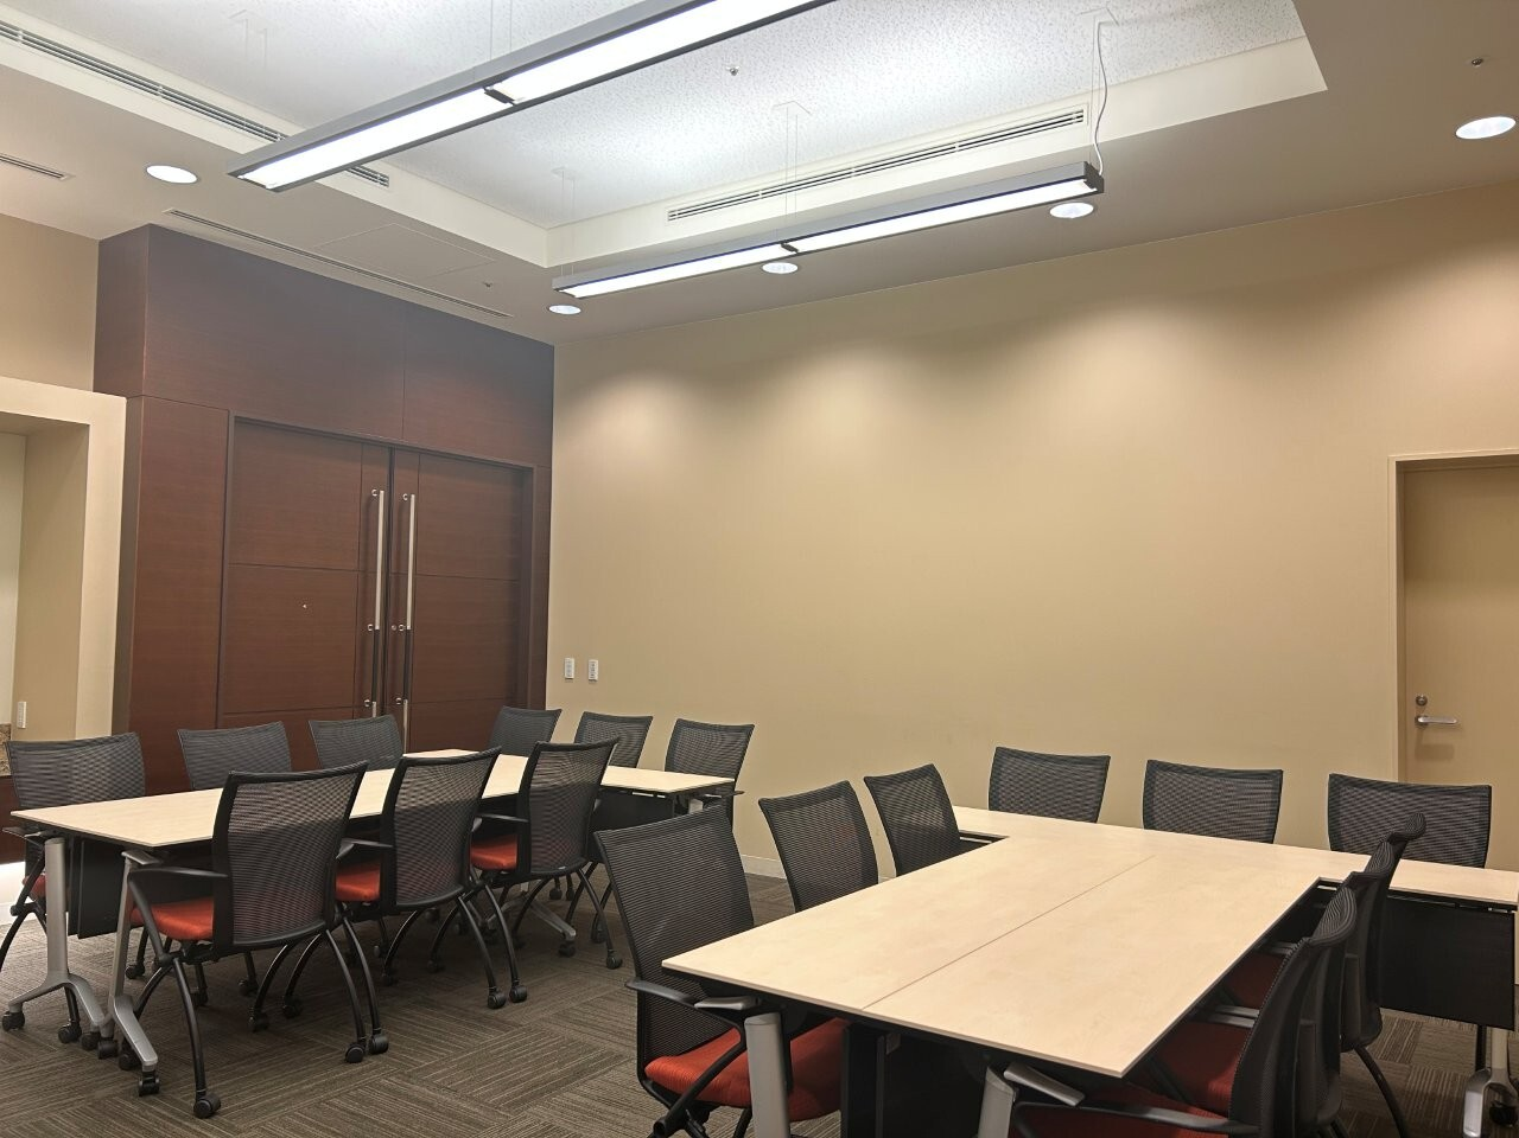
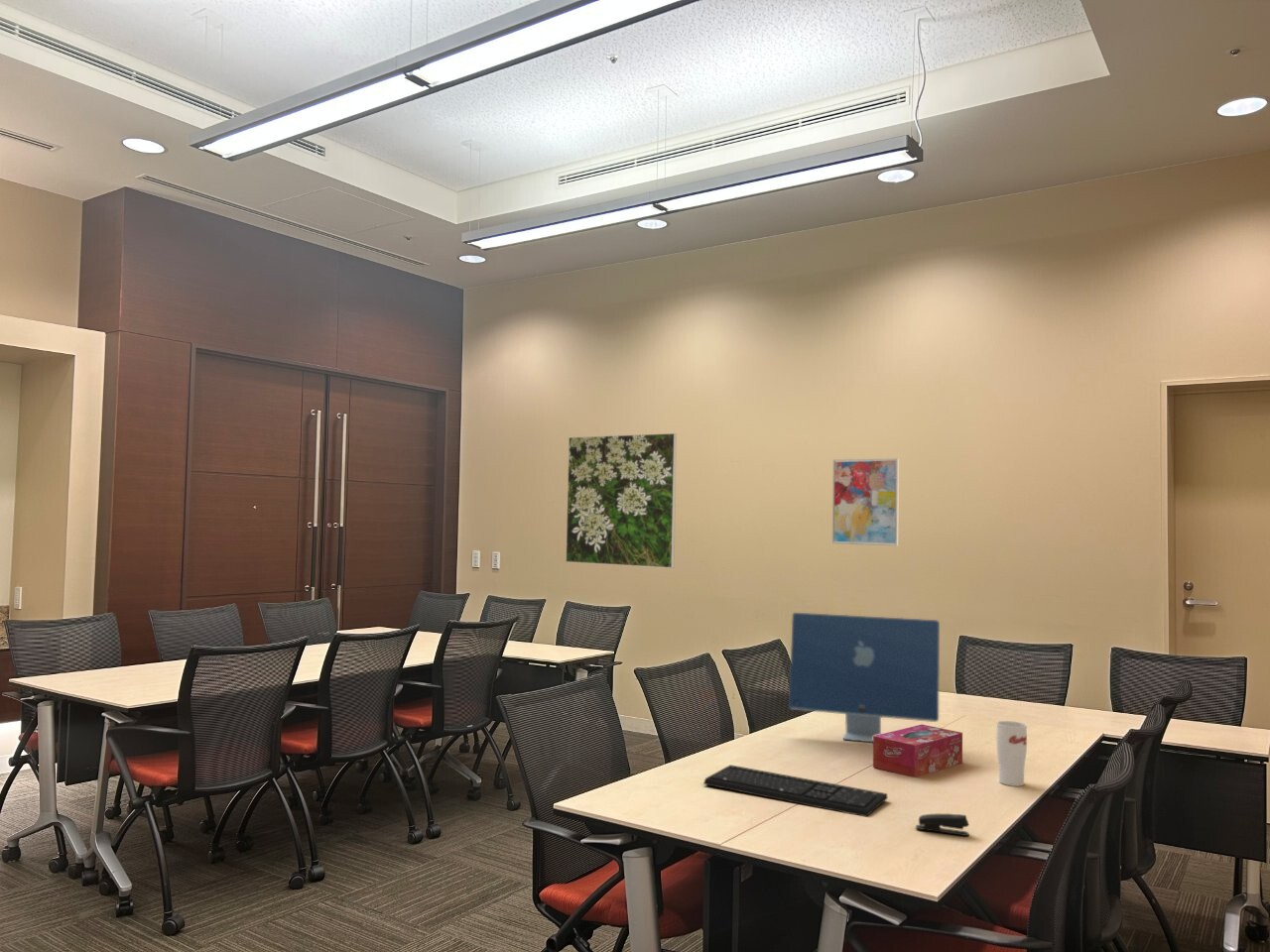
+ computer monitor (863, 676)
+ keyboard (793, 788)
+ tissue box (918, 749)
+ wall art (864, 502)
+ cup (1011, 753)
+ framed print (619, 500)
+ stapler (942, 821)
